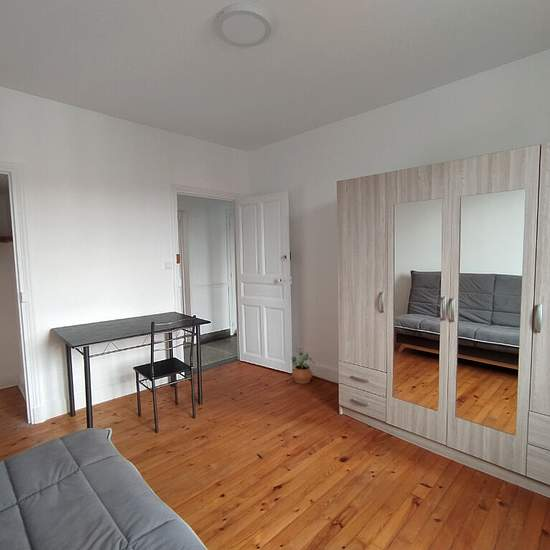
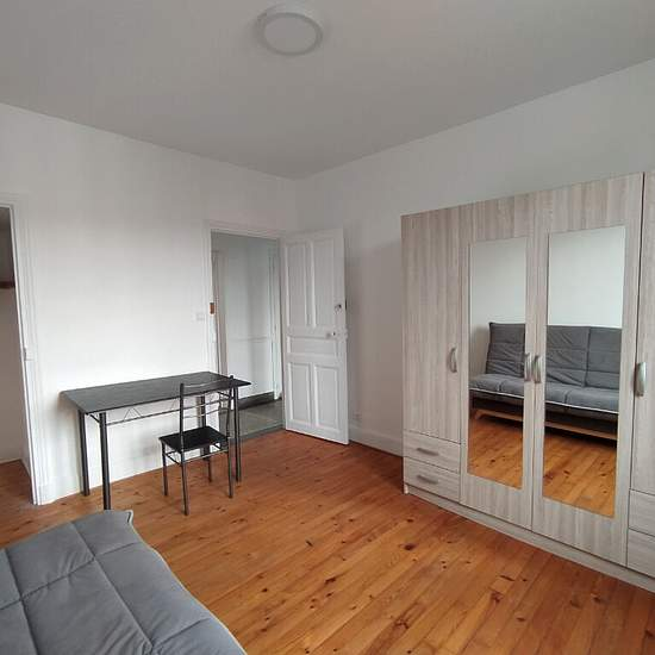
- potted plant (303, 366)
